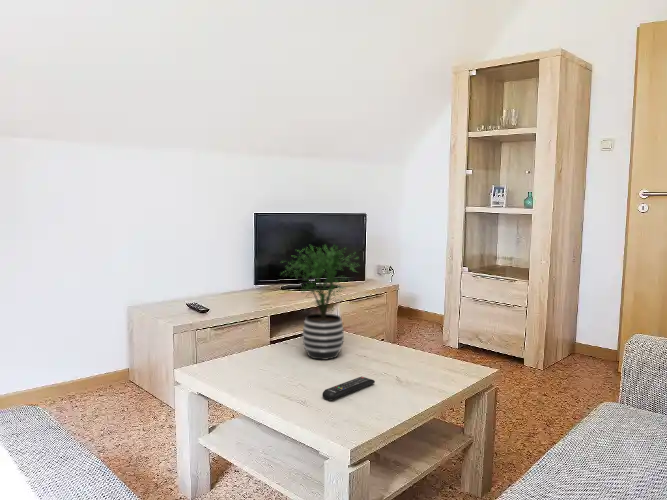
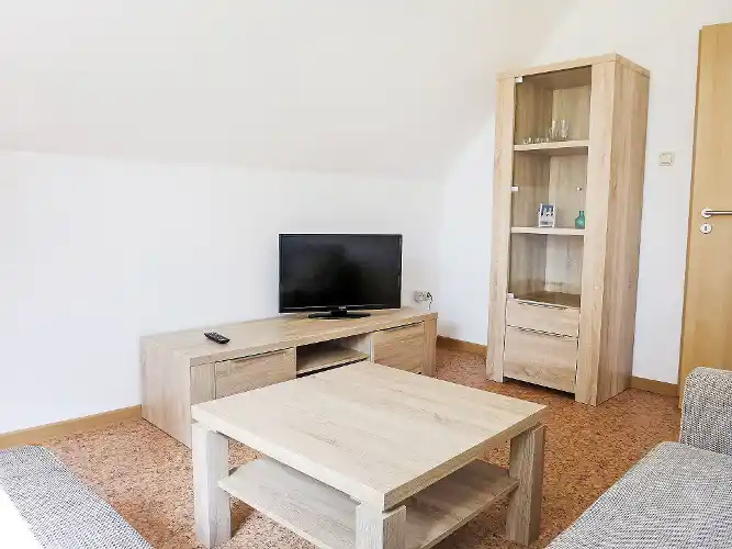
- remote control (349, 387)
- potted plant (320, 299)
